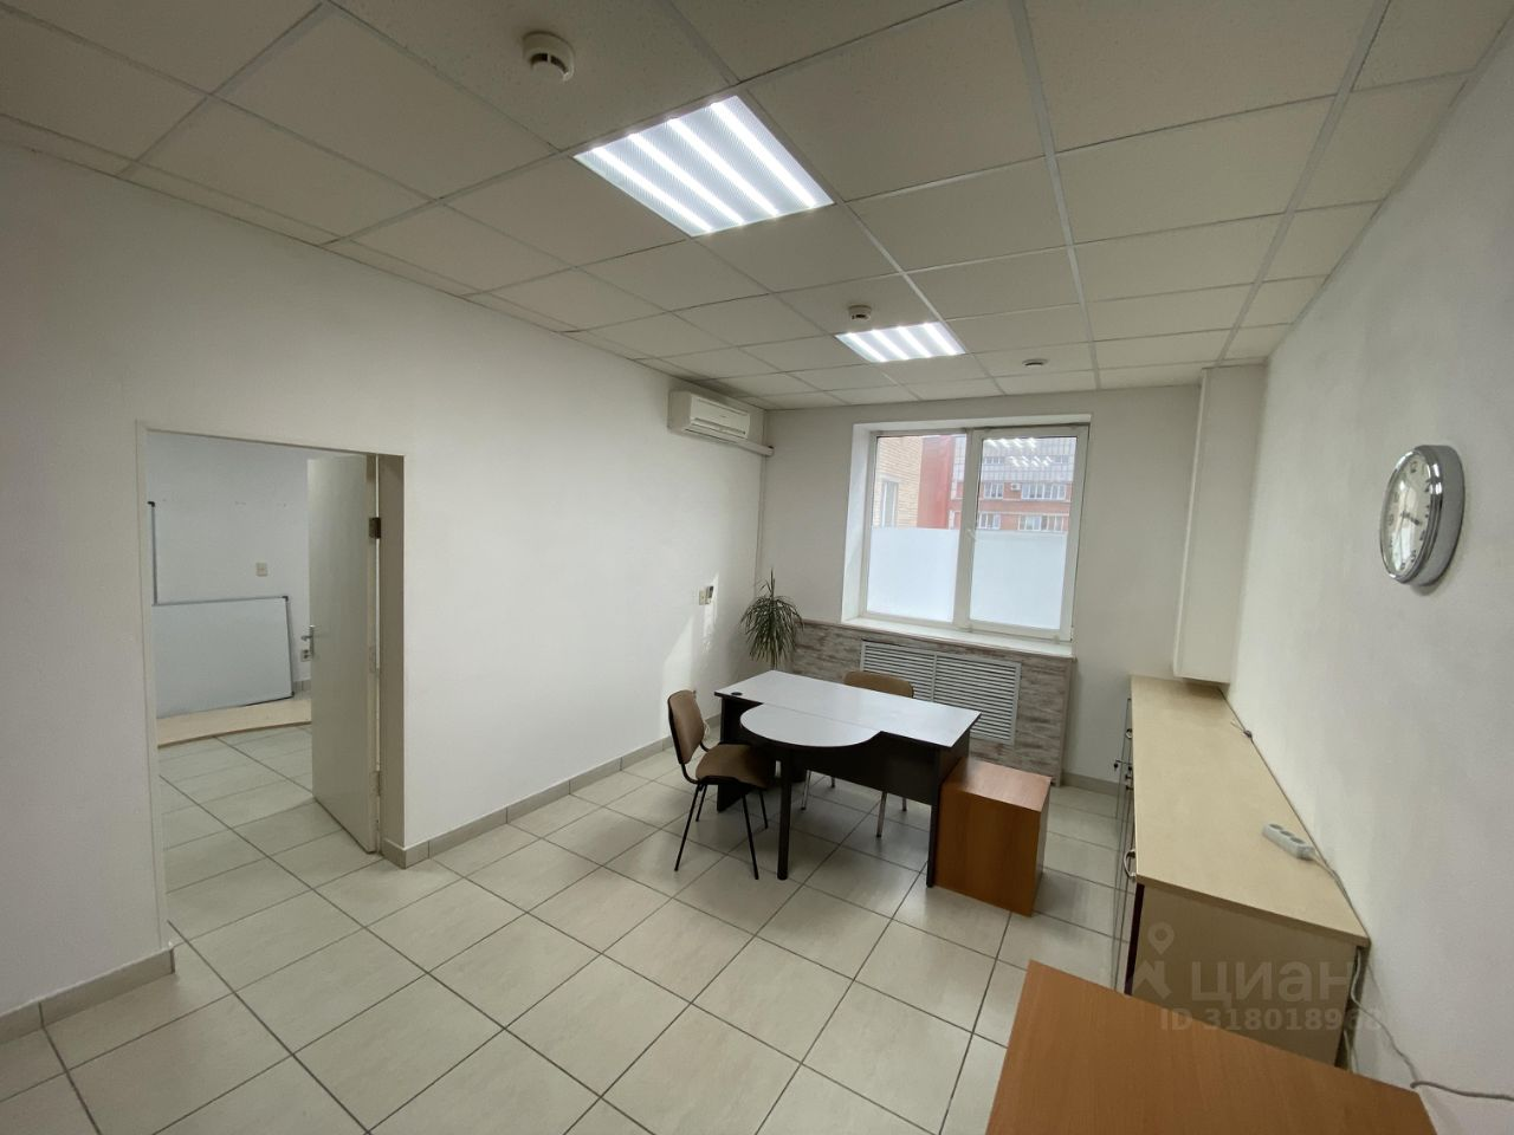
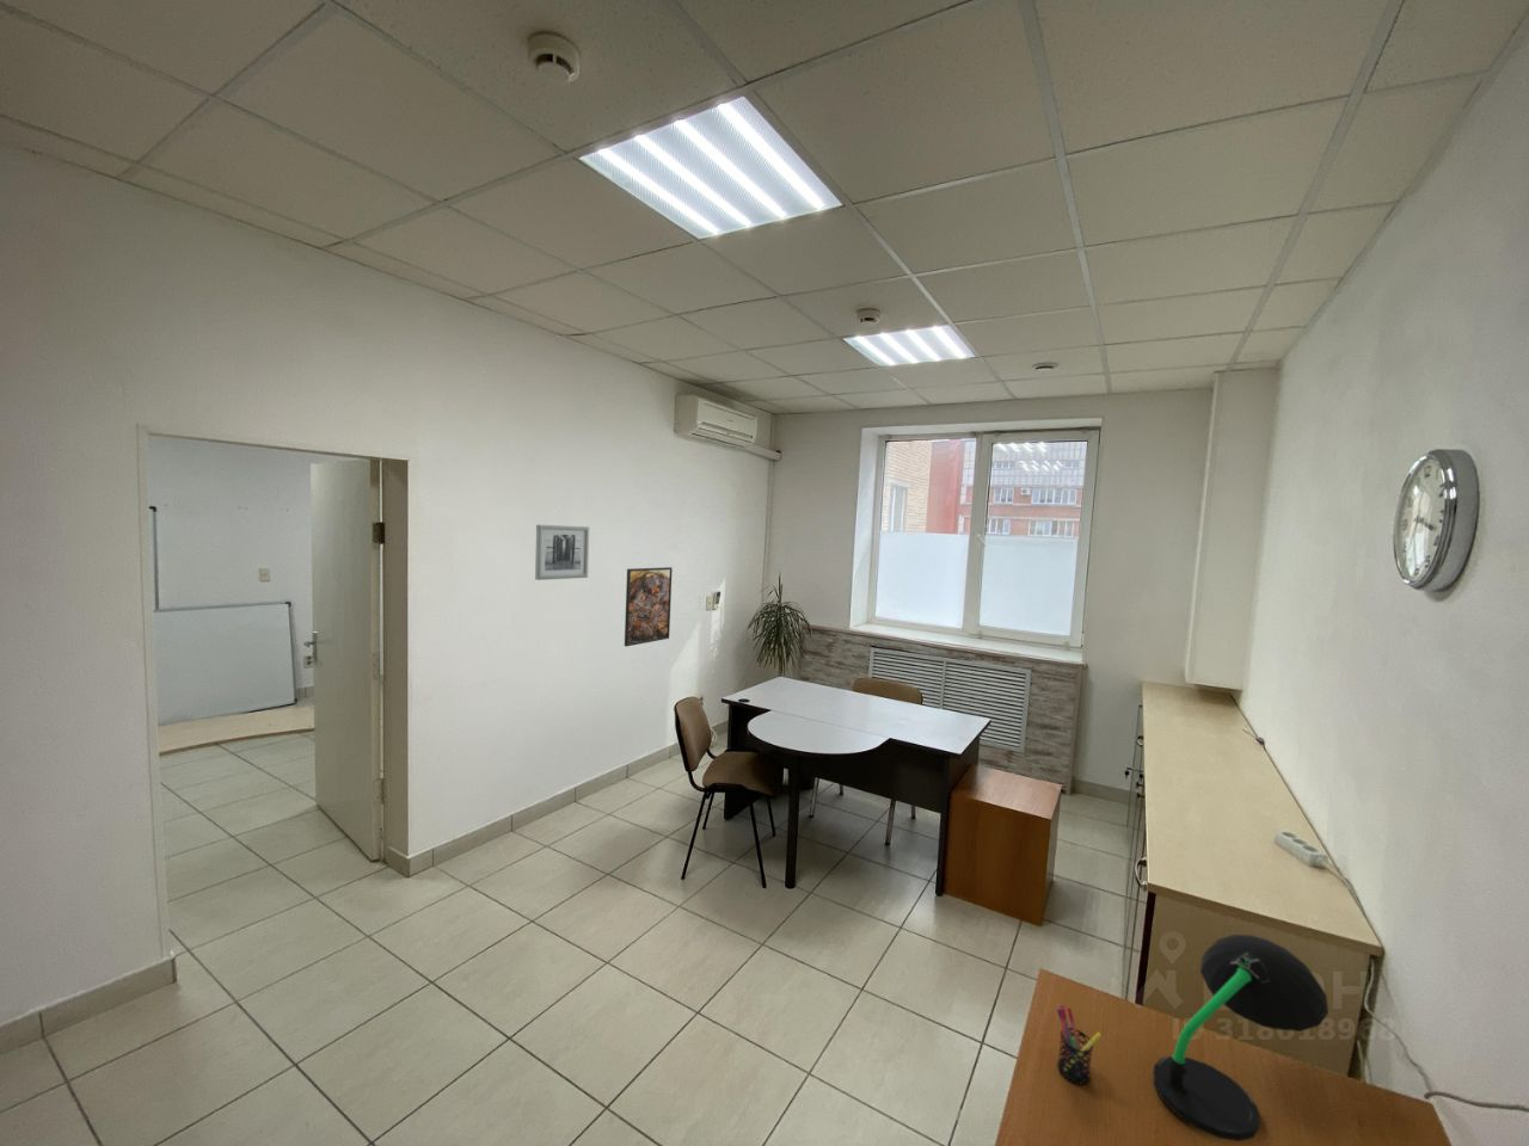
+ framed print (649, 606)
+ wall art (562, 551)
+ desk lamp (1236, 1014)
+ pen holder (1073, 1045)
